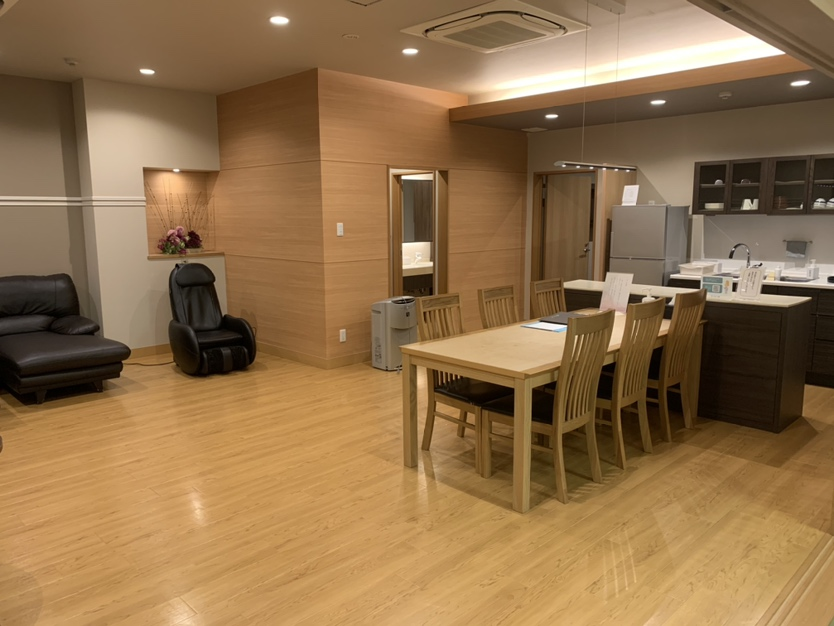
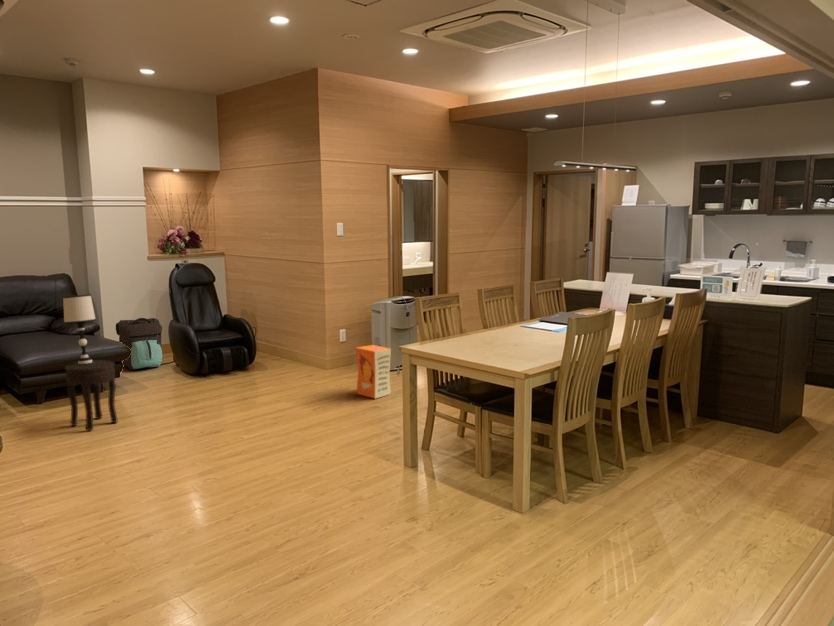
+ table lamp (82, 330)
+ carton (373, 370)
+ backpack (139, 341)
+ side table (93, 394)
